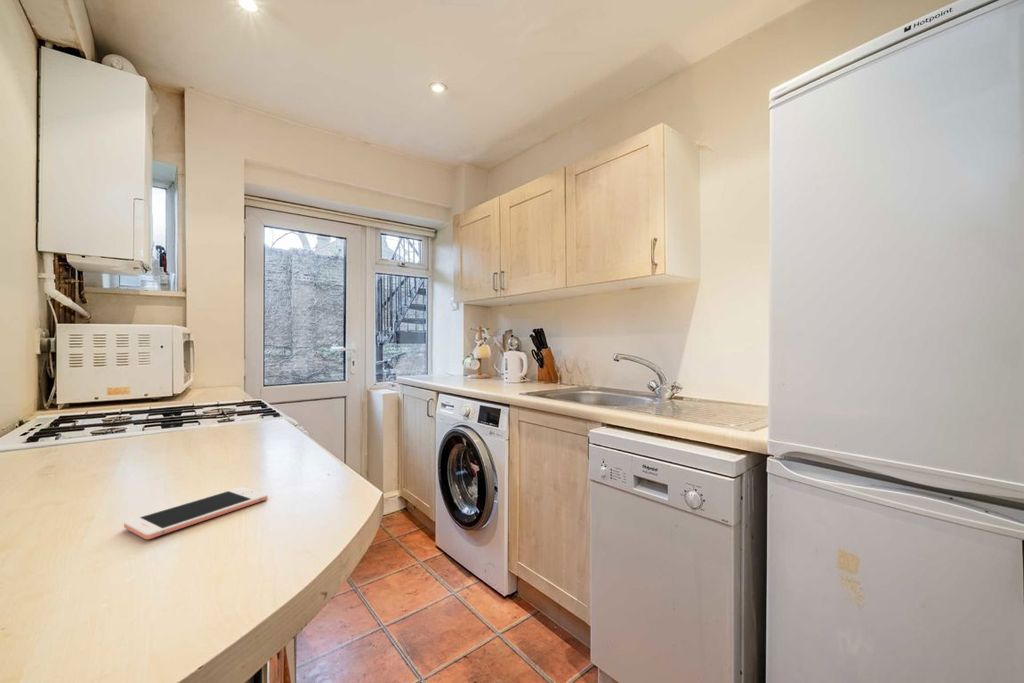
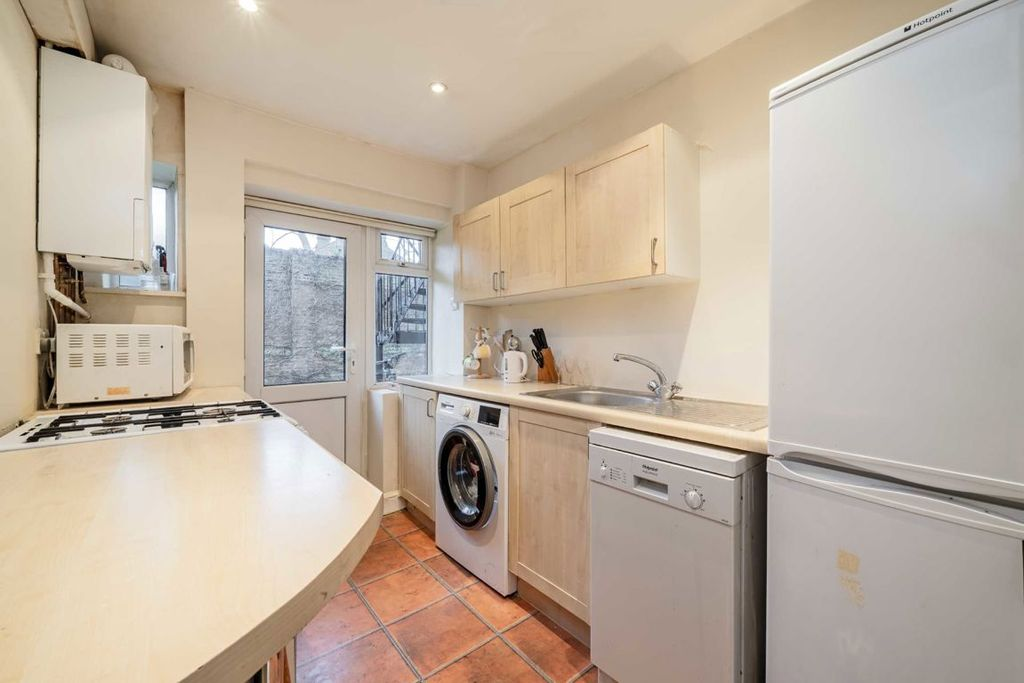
- cell phone (201, 509)
